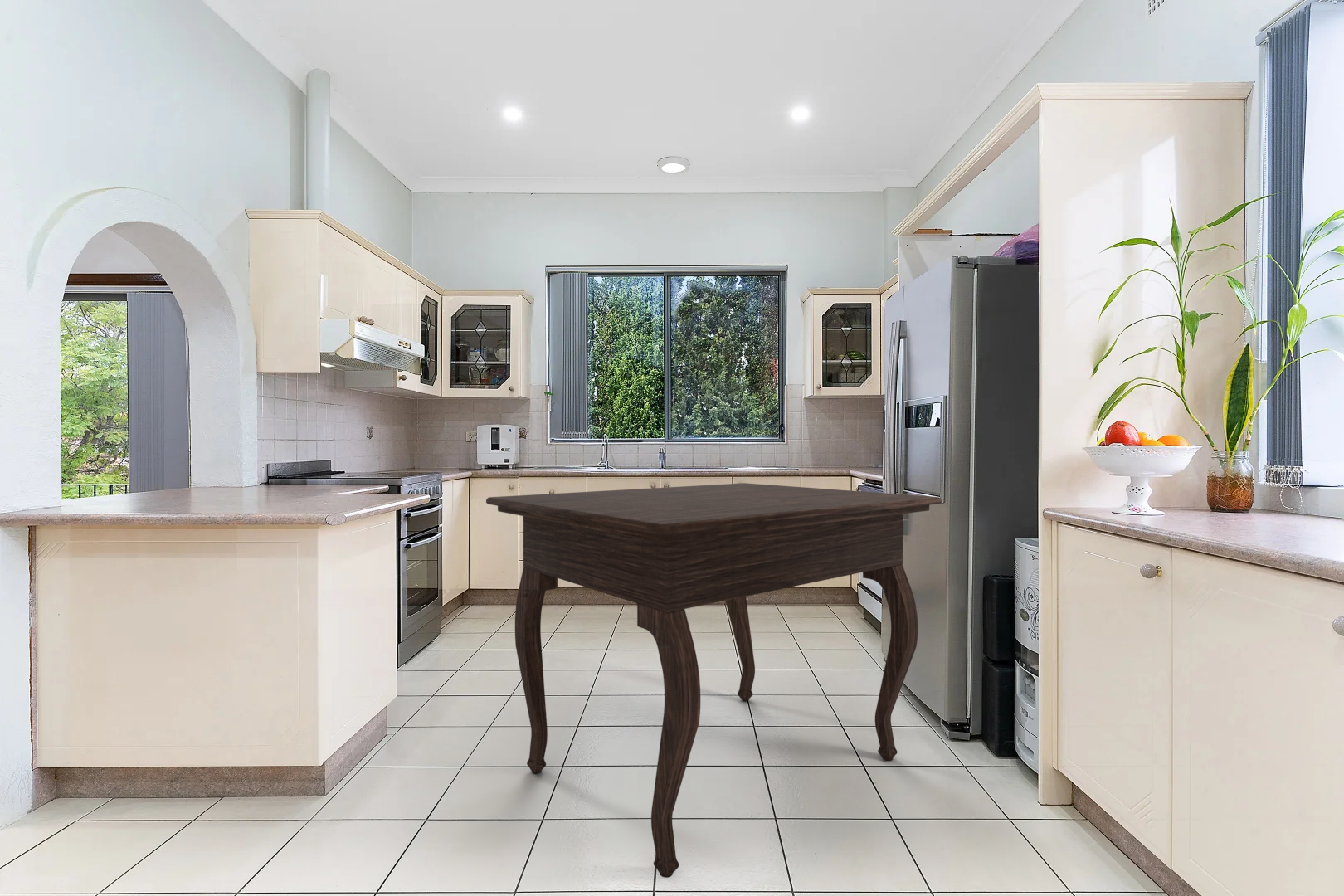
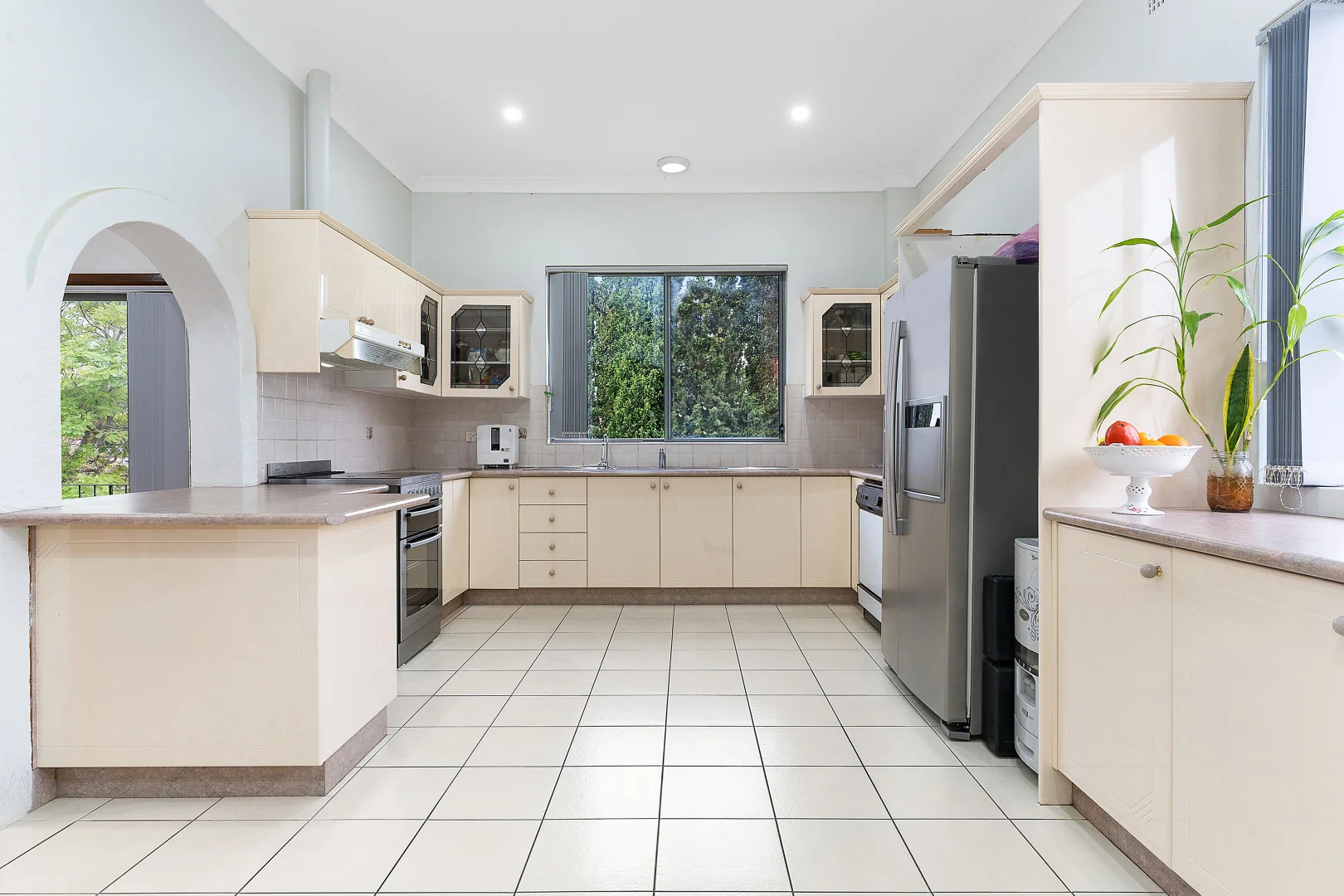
- dining table (732, 626)
